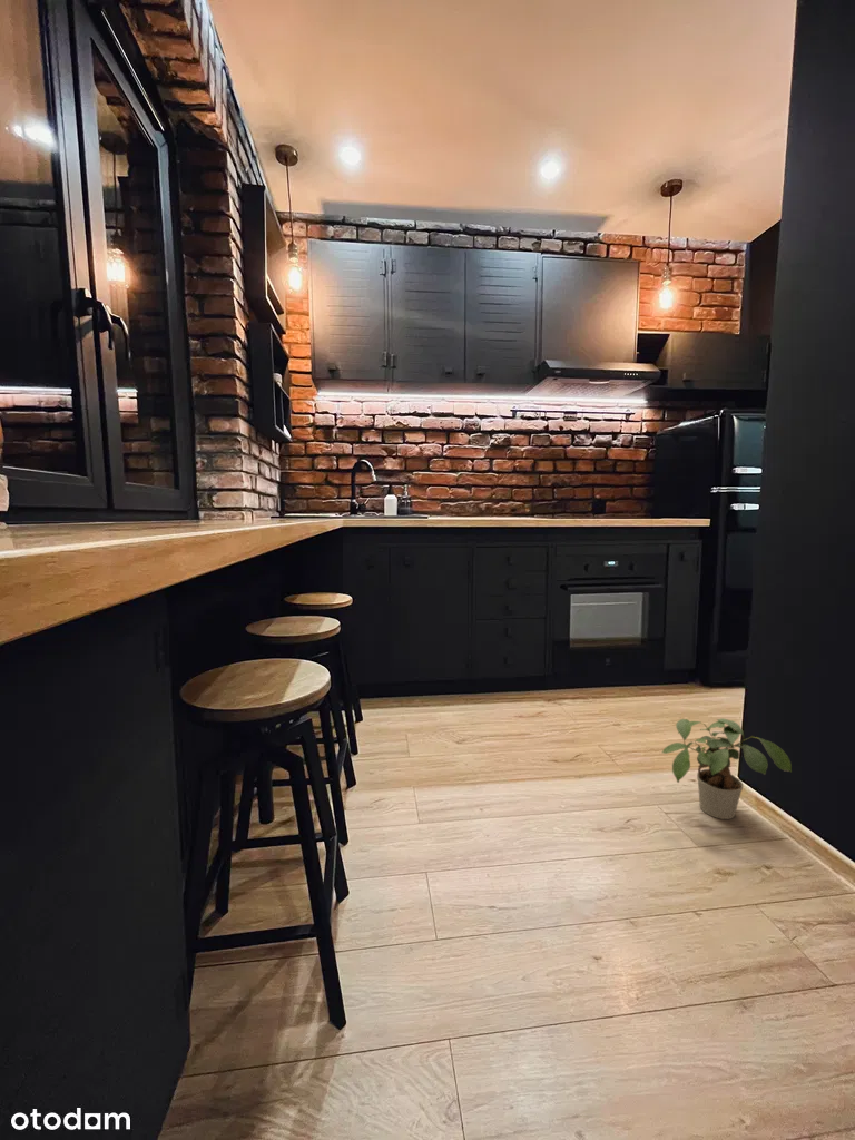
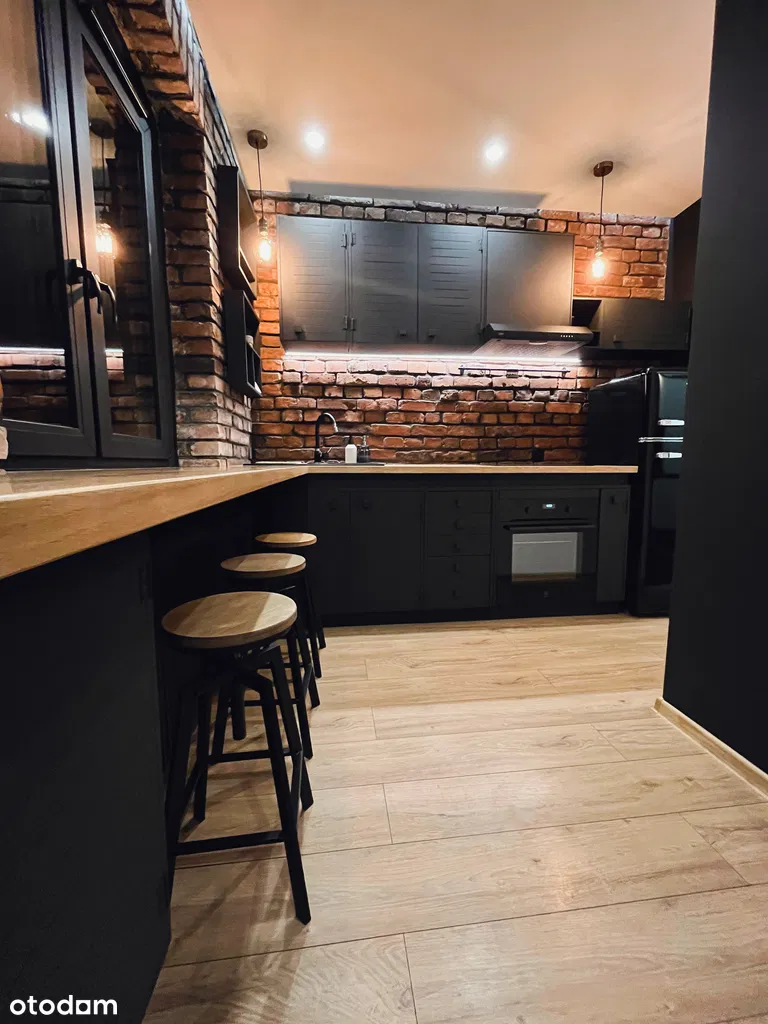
- potted plant (710, 767)
